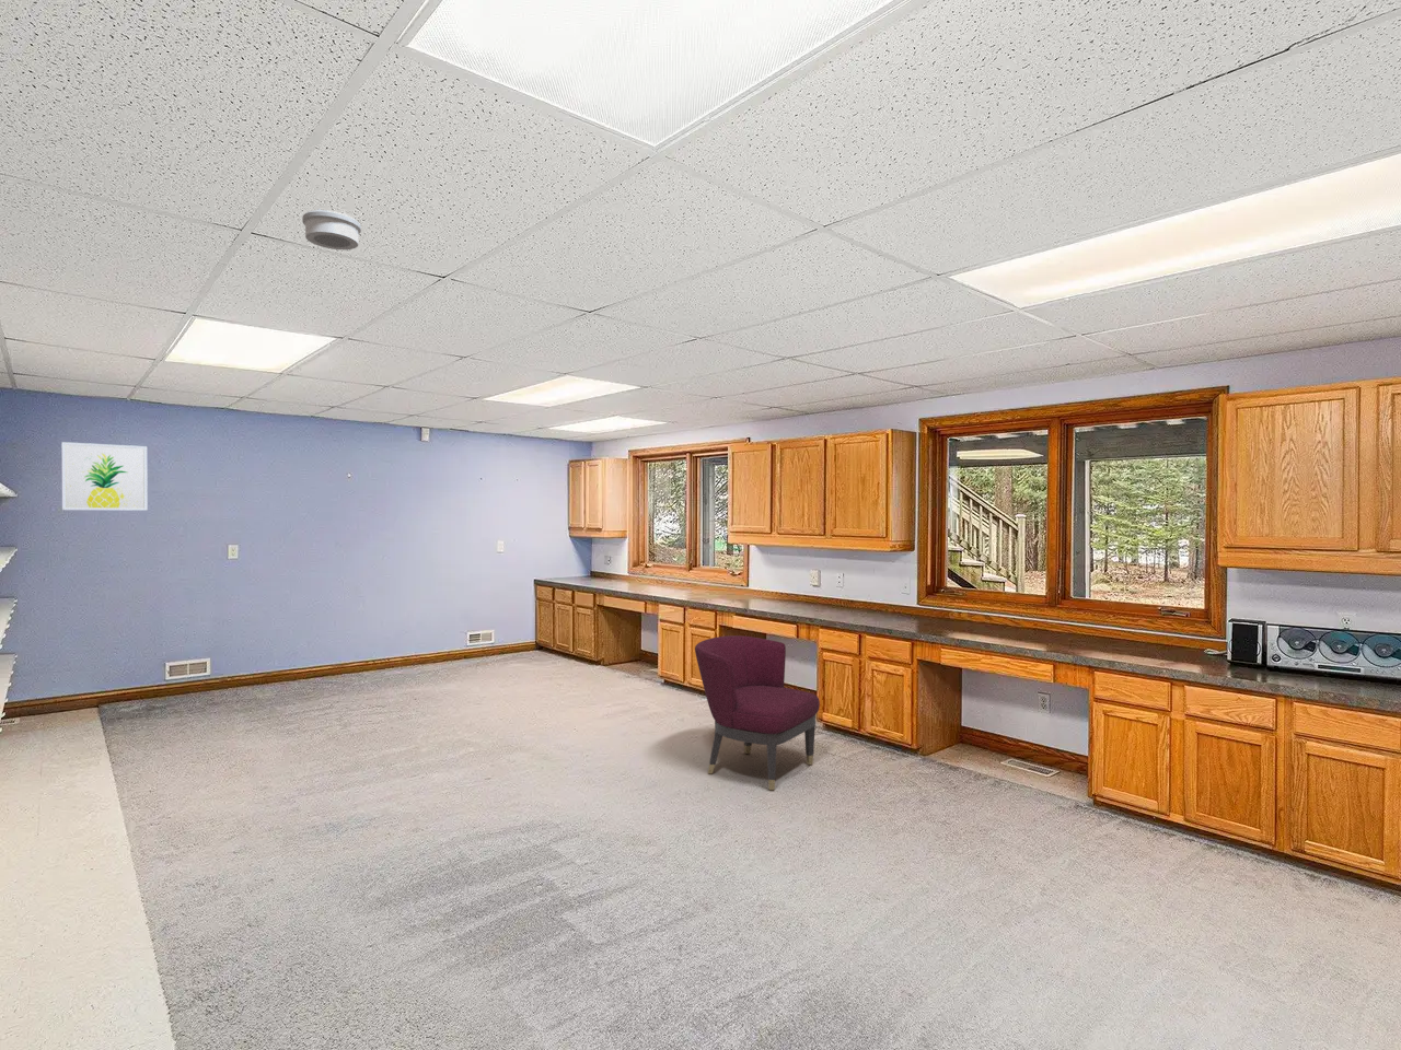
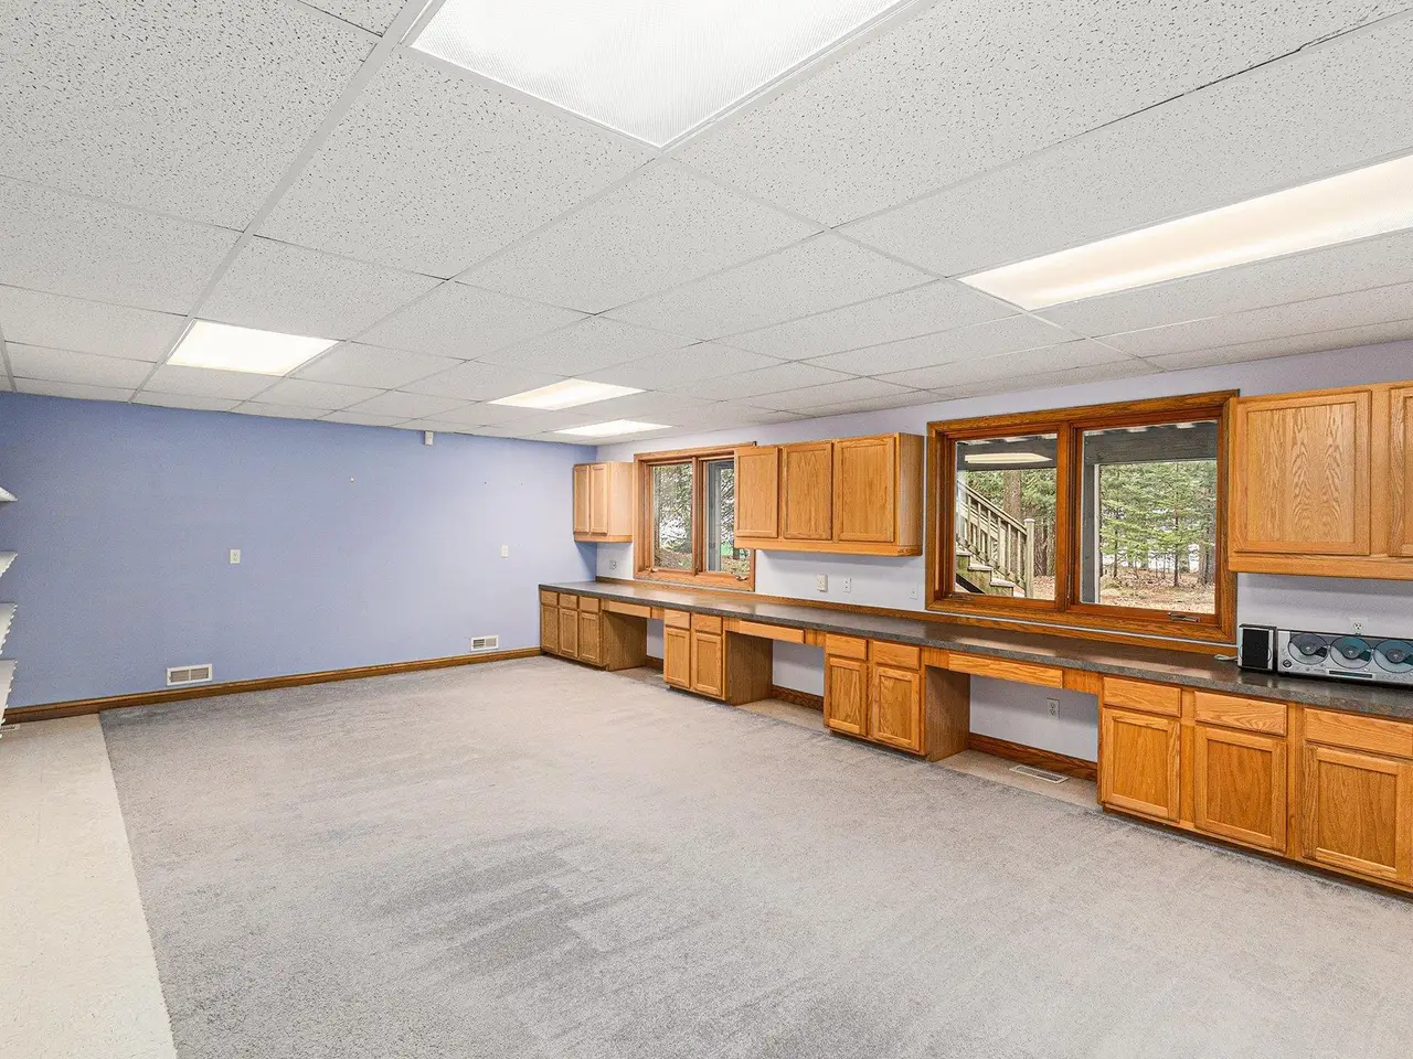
- chair (755, 706)
- wall art (105, 476)
- smoke detector (332, 226)
